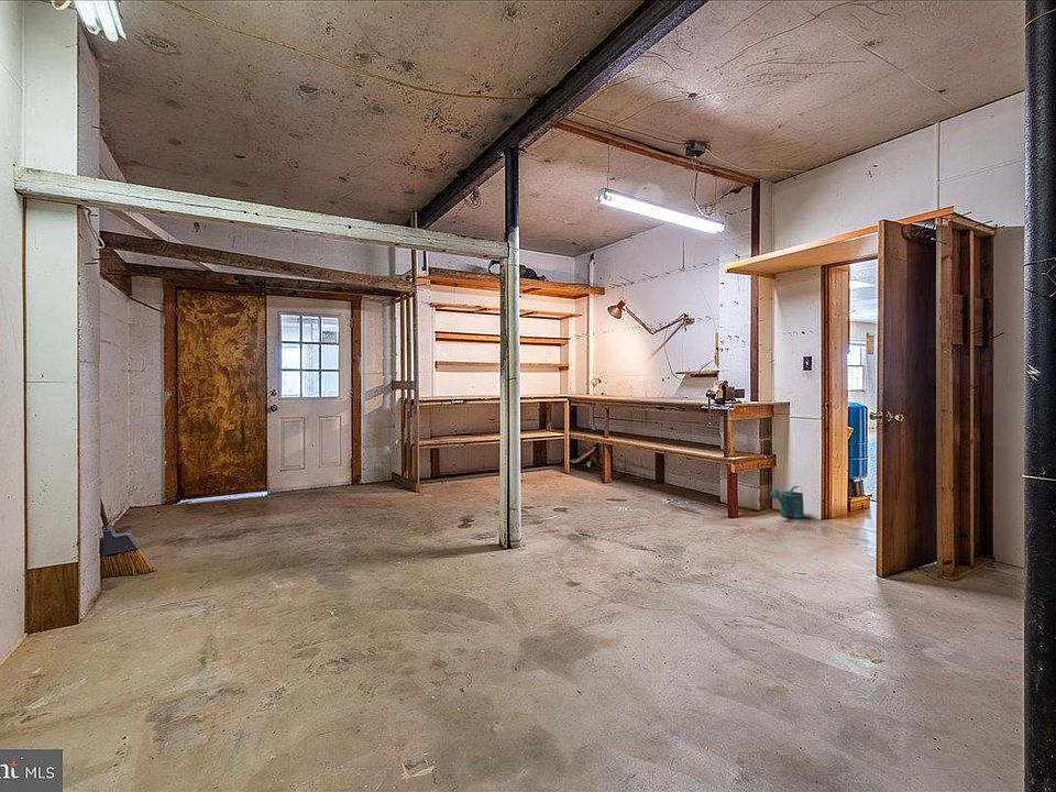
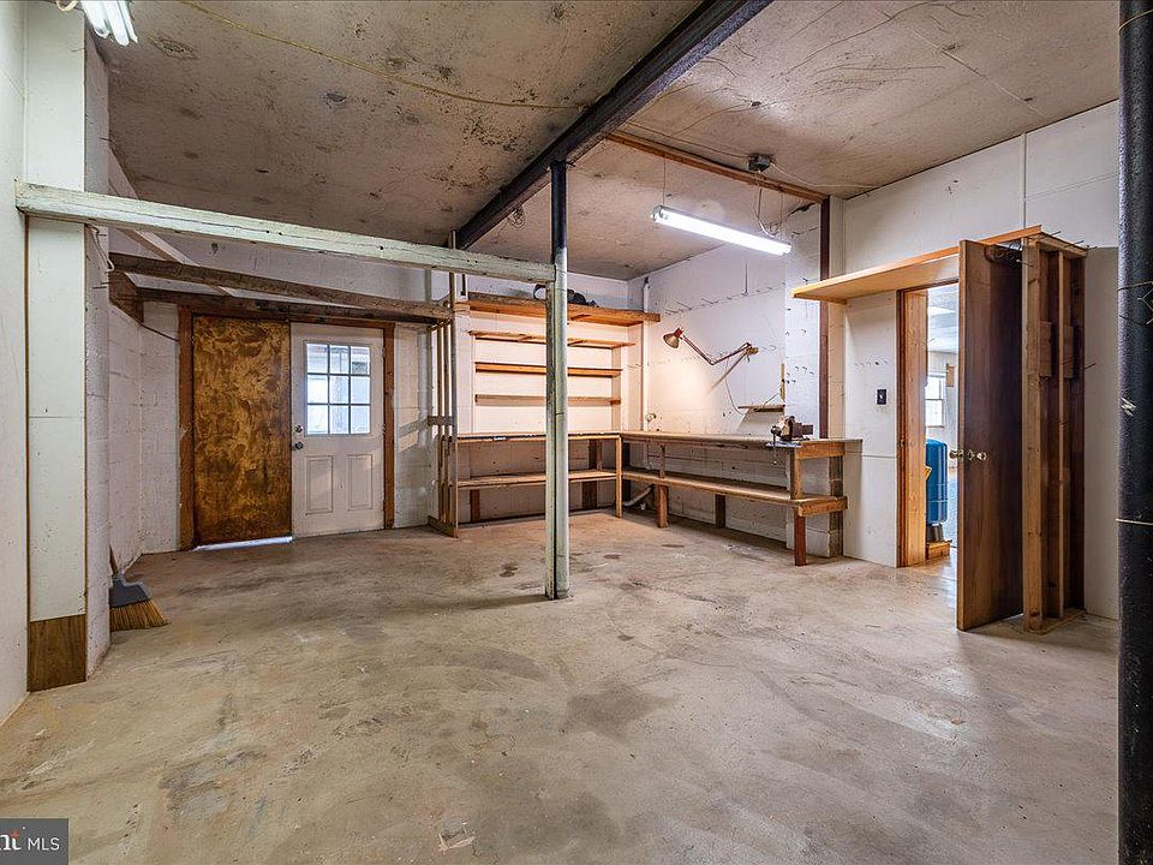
- watering can (788, 502)
